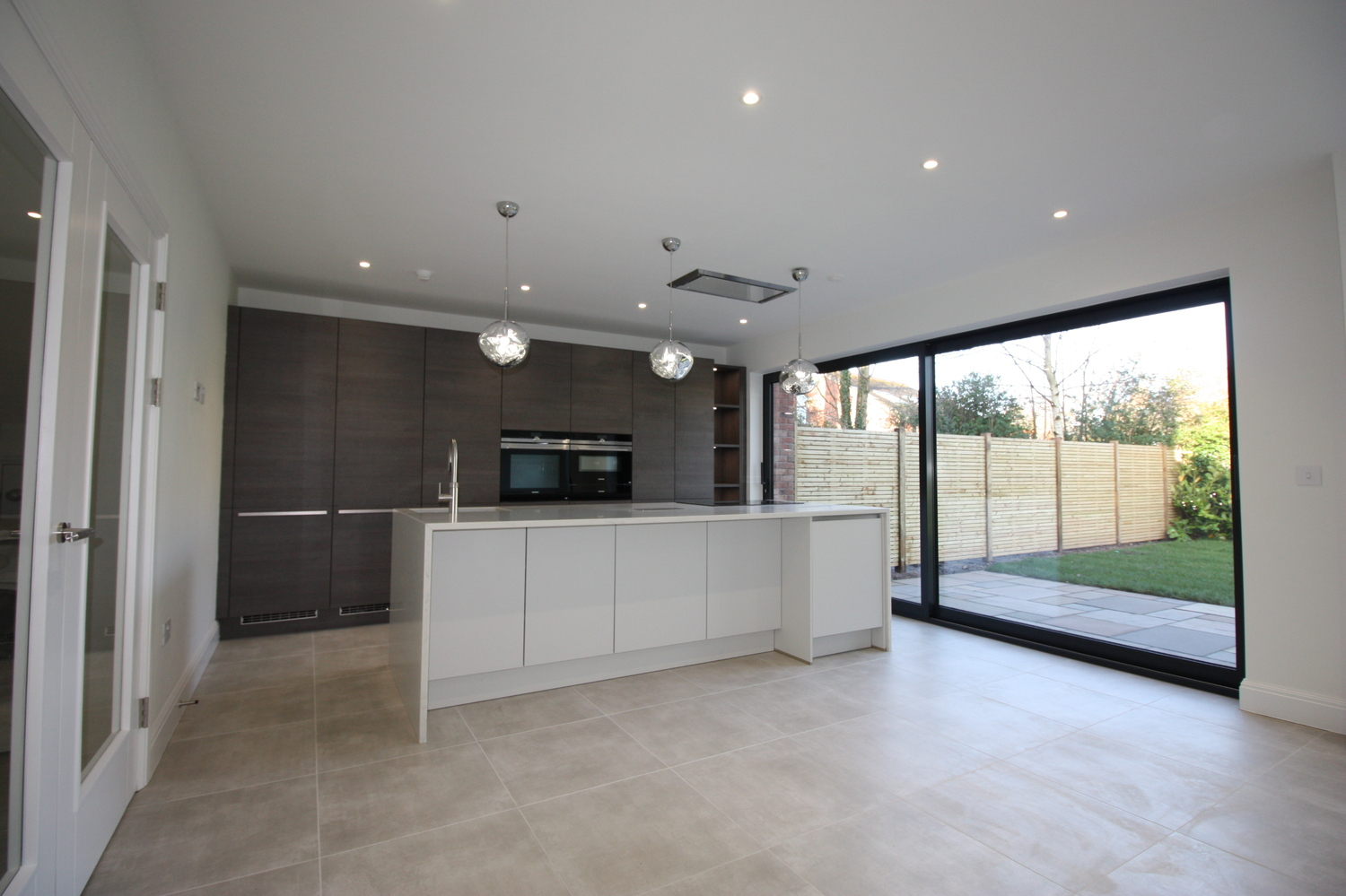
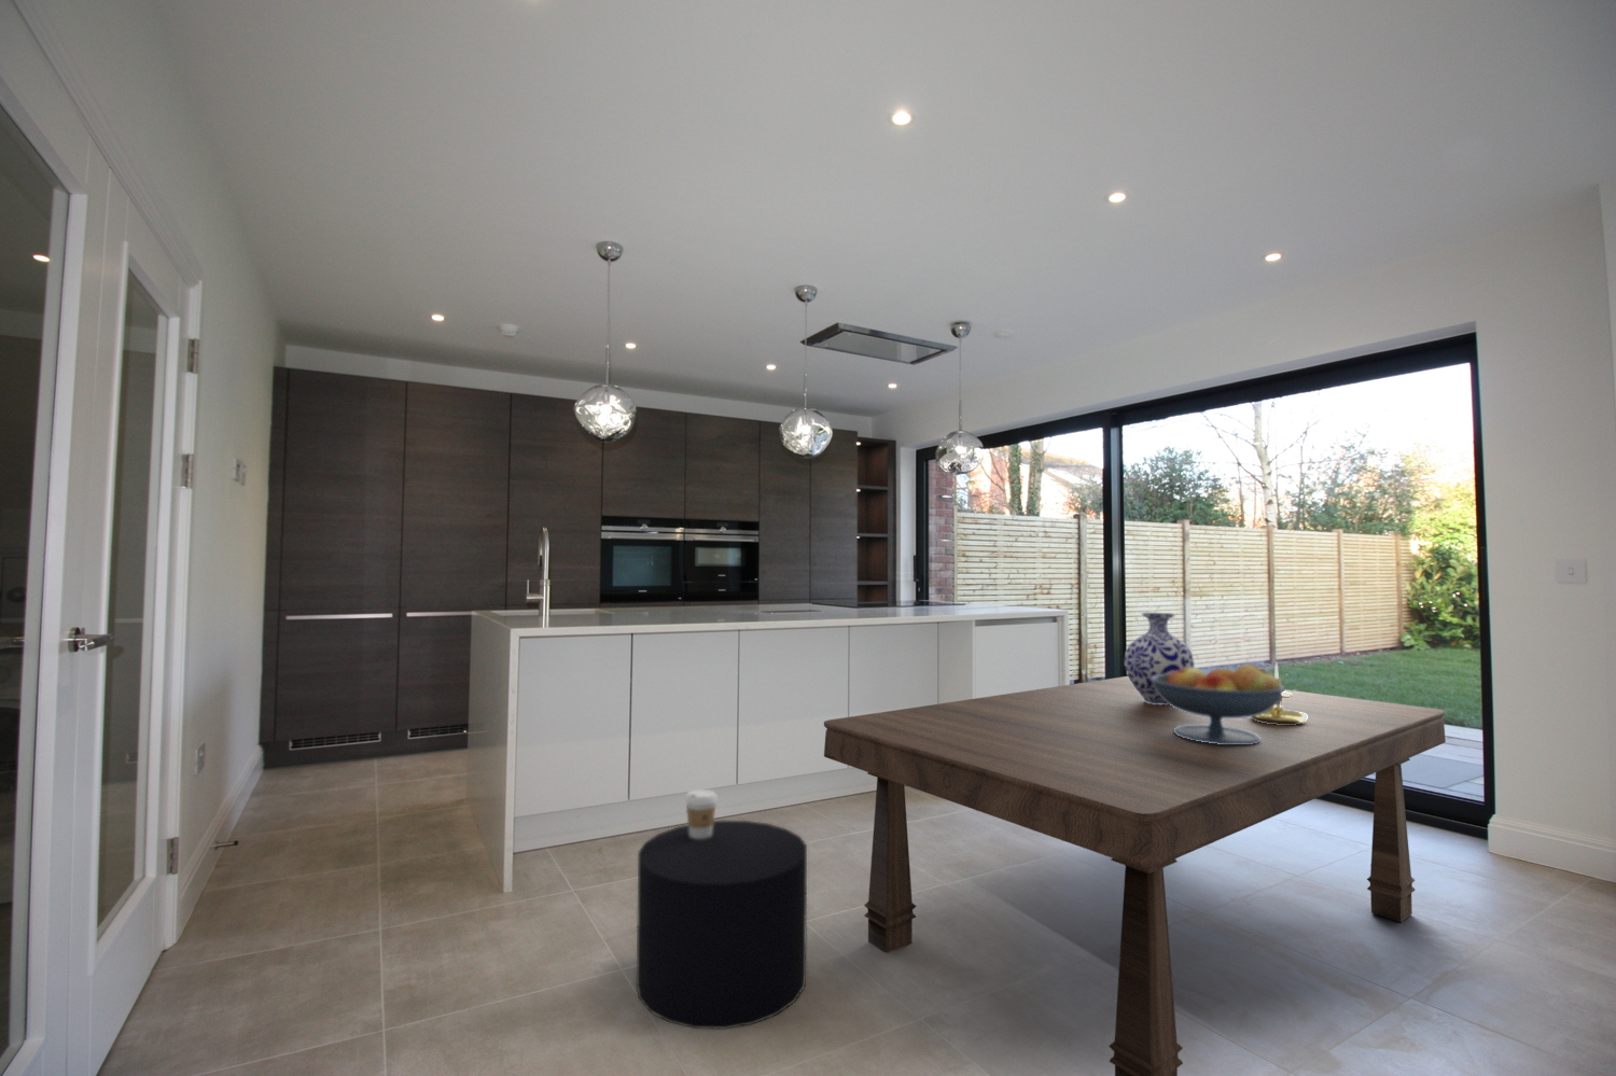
+ fruit bowl (1215, 698)
+ candle holder (1282, 694)
+ dining table (1150, 820)
+ vase (1159, 657)
+ stool (723, 913)
+ coffee cup (700, 812)
